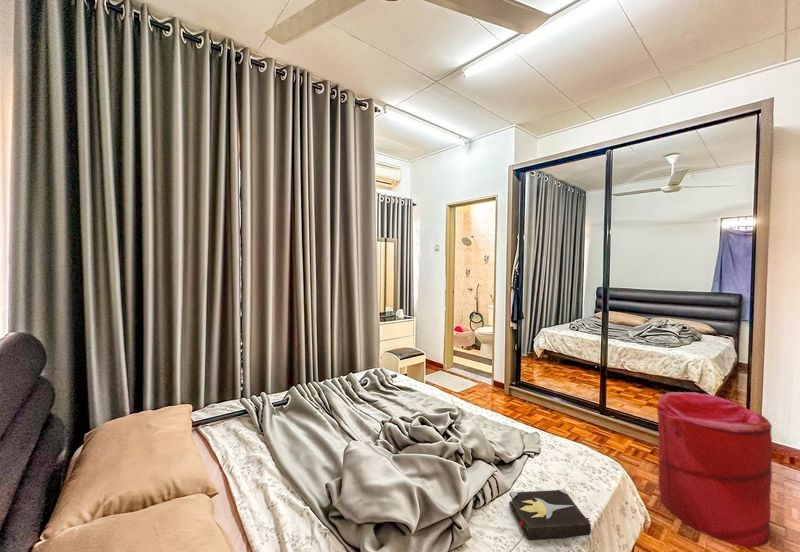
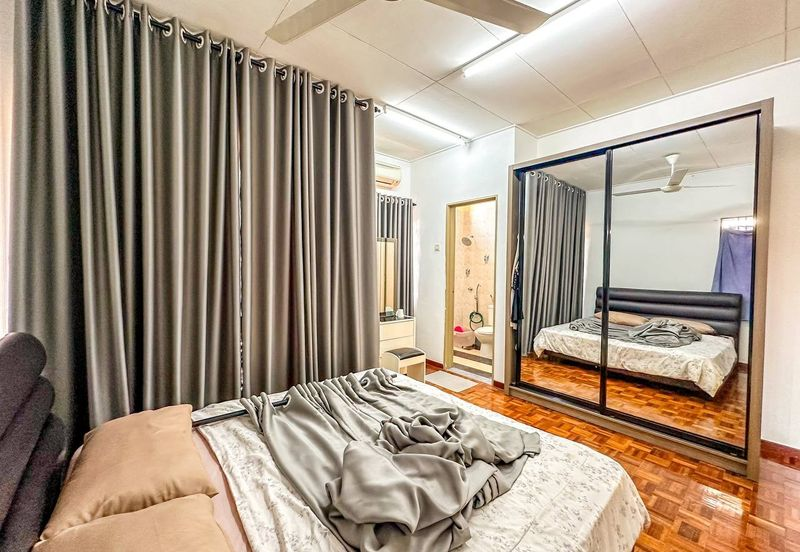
- hardback book (547, 511)
- laundry hamper (708, 459)
